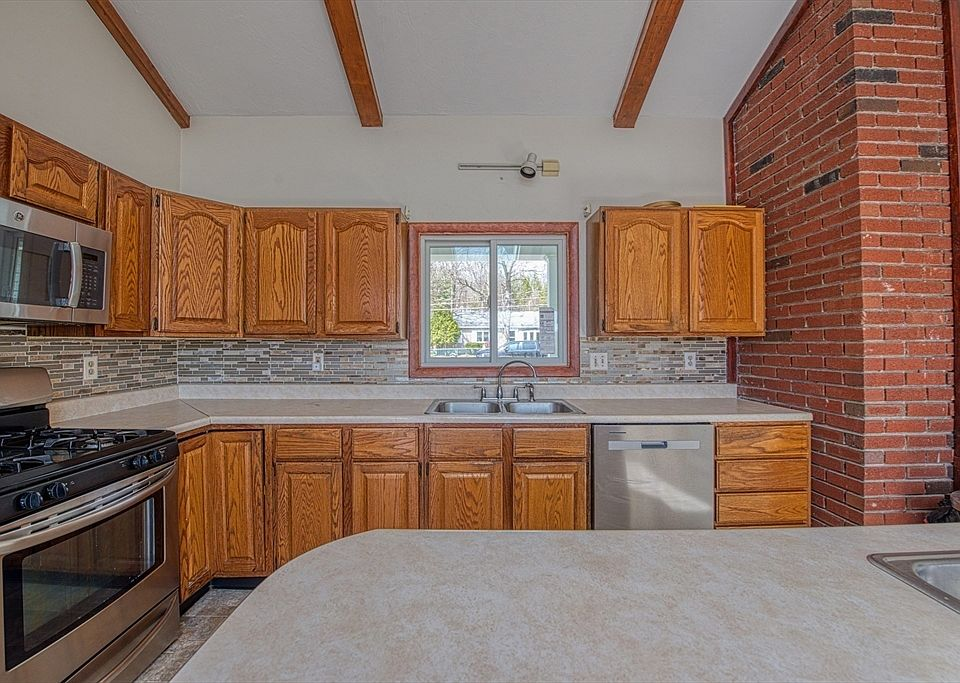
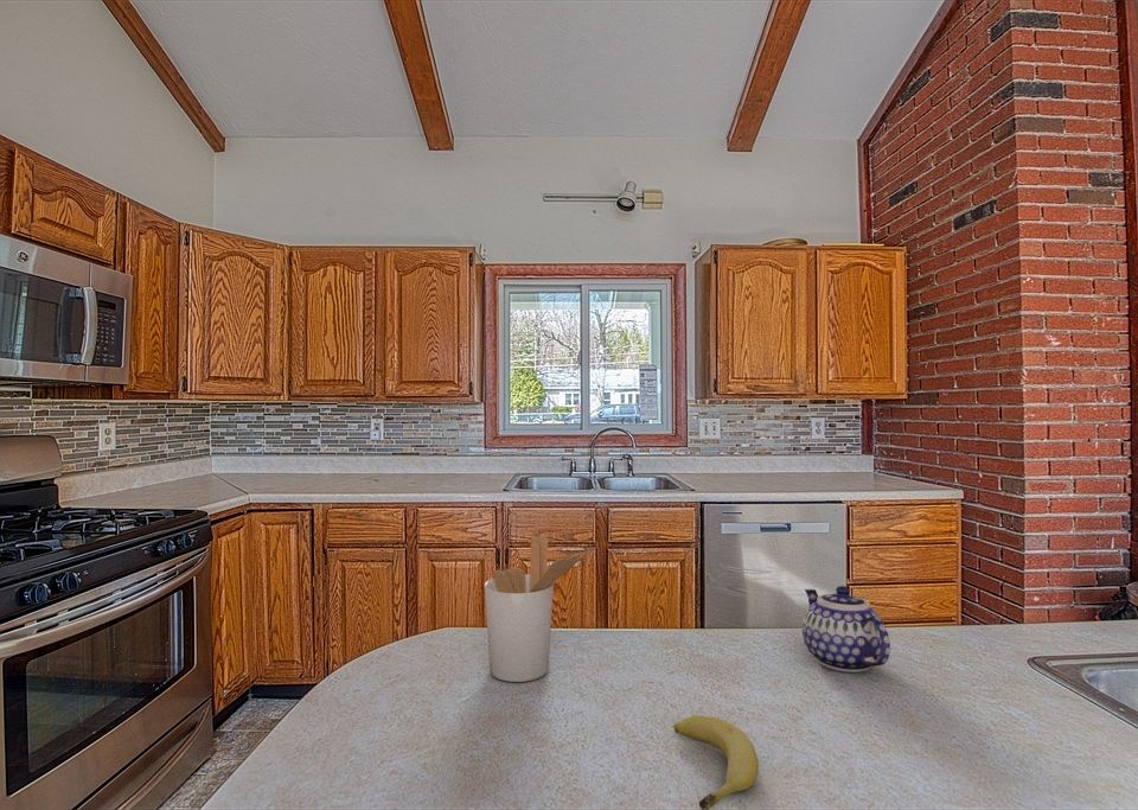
+ utensil holder (535, 607)
+ fruit (718, 748)
+ teapot (843, 624)
